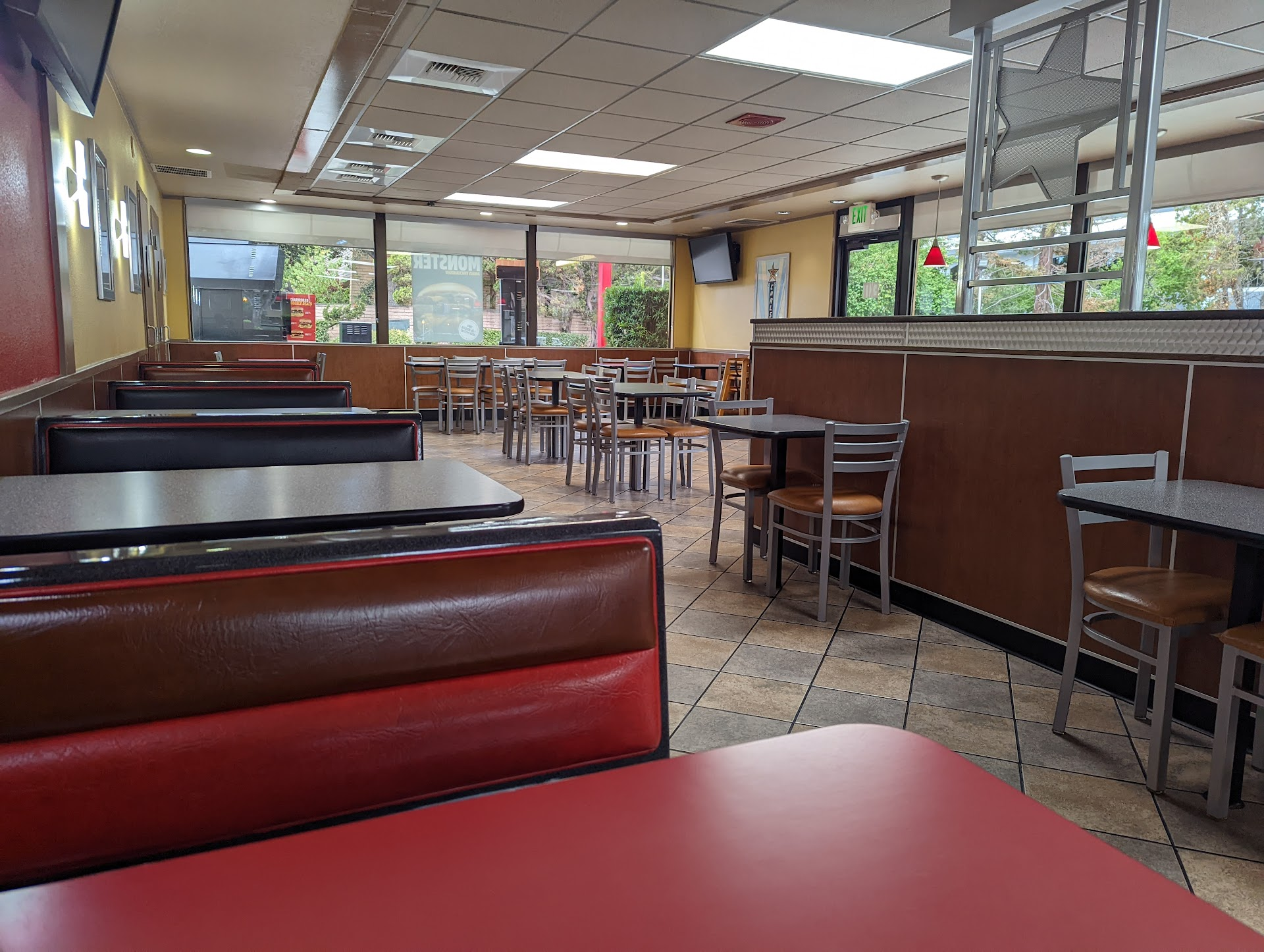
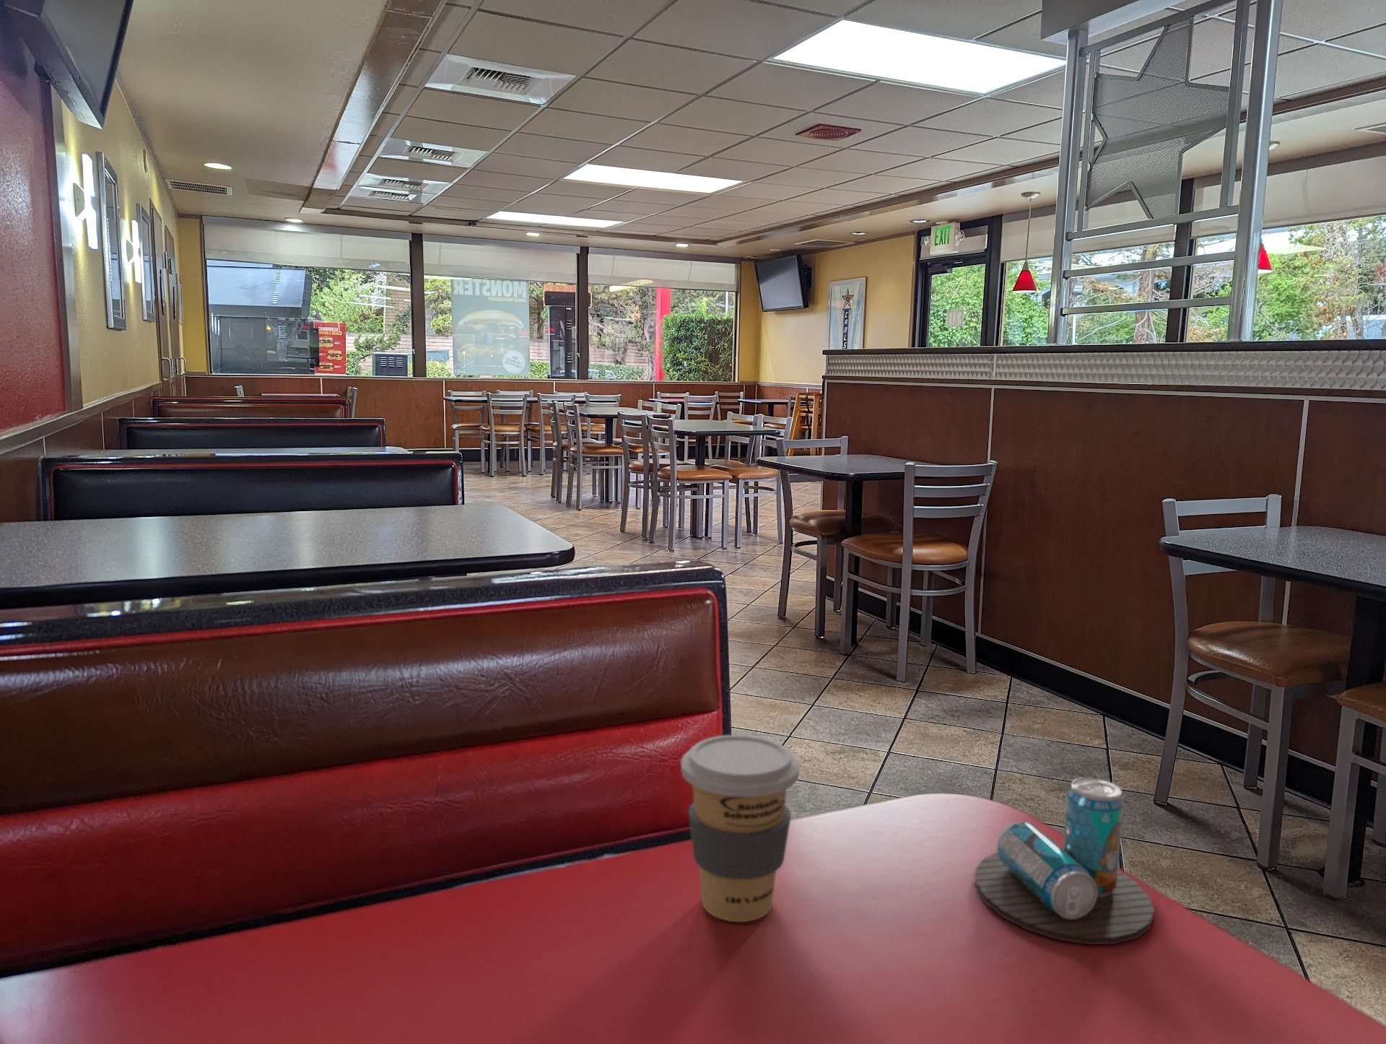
+ beverage can (1065, 842)
+ coffee cup (738, 828)
